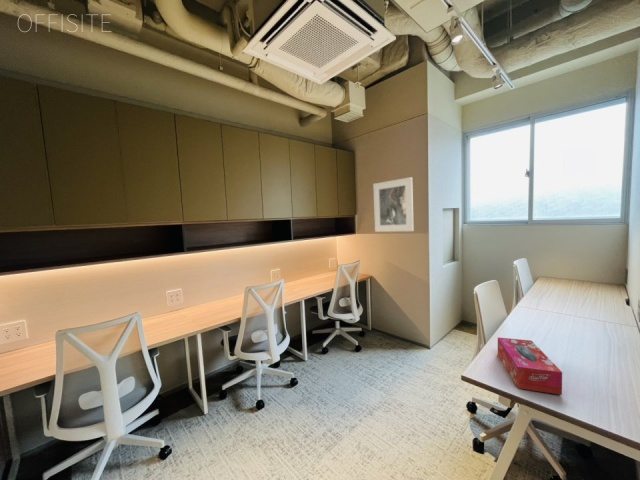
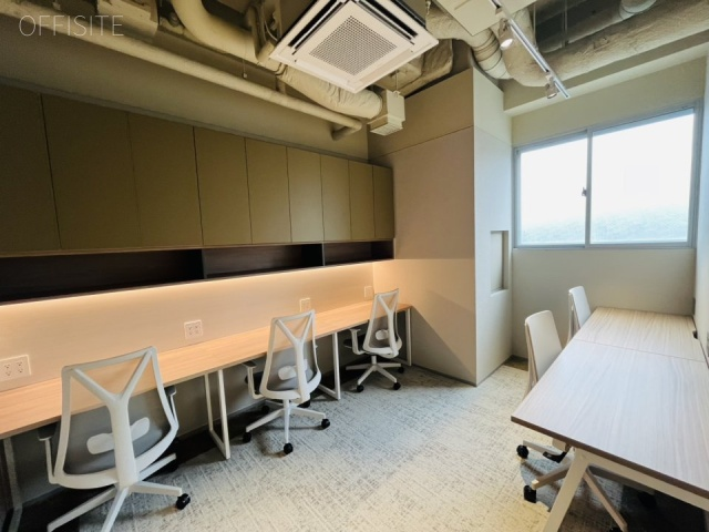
- tissue box (525, 362)
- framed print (392, 206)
